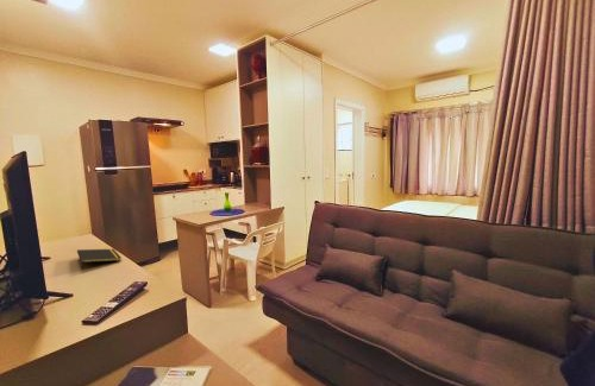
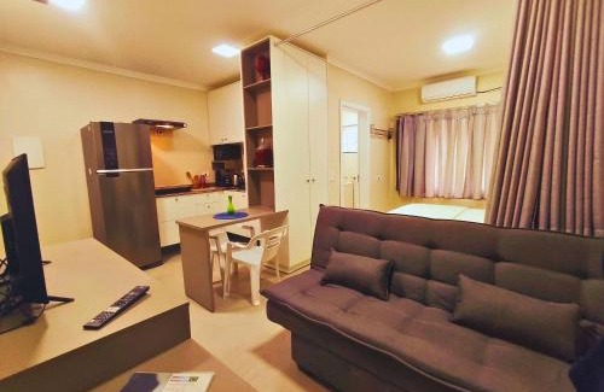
- notepad (99, 254)
